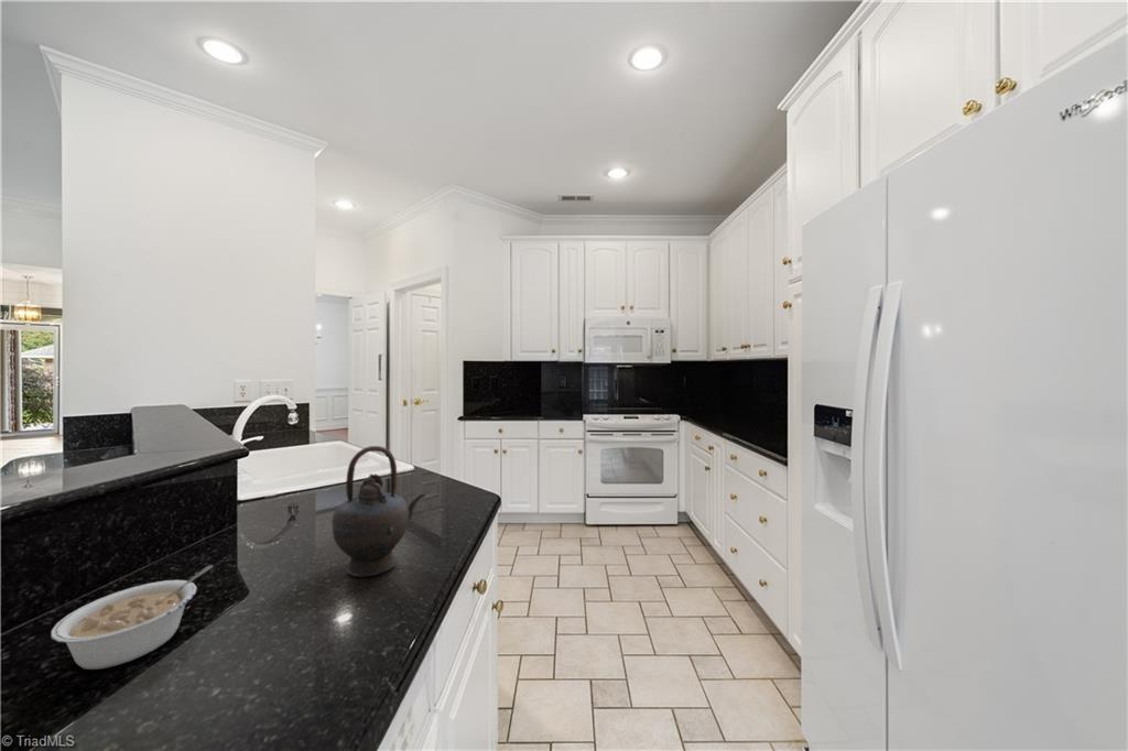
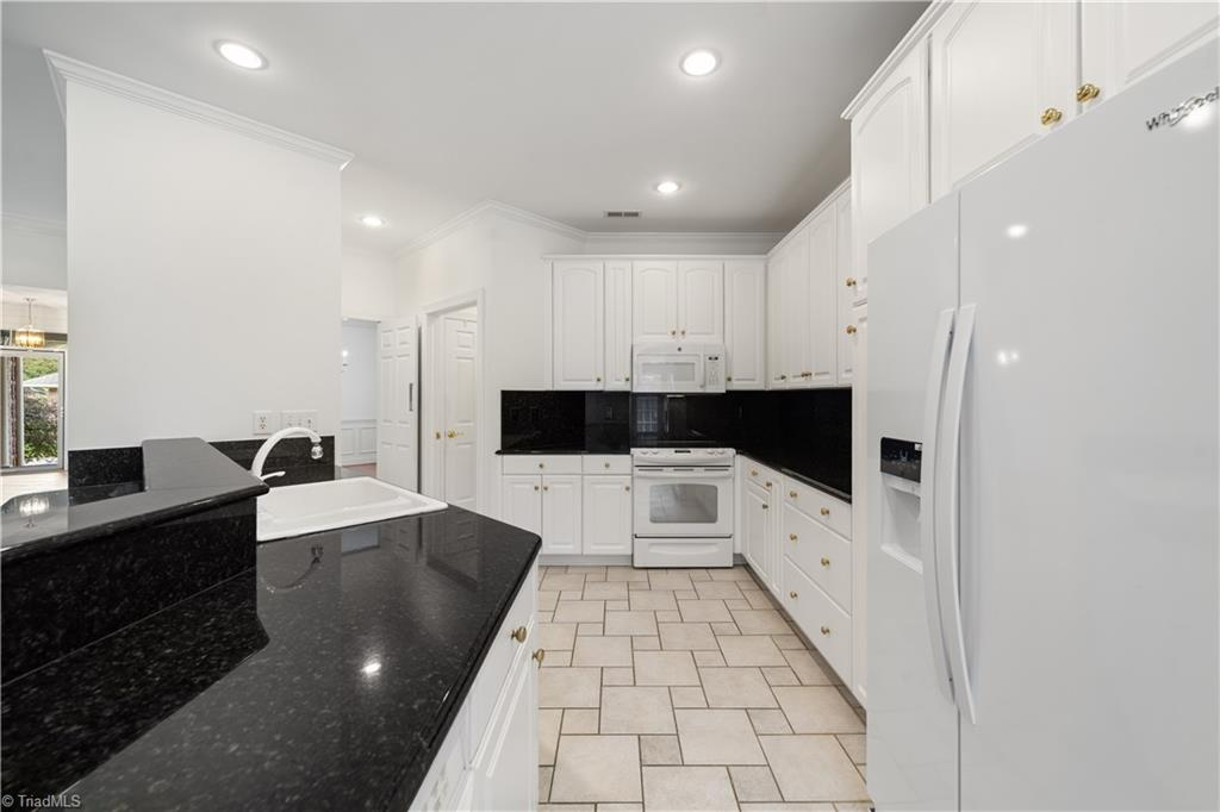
- teapot (380, 505)
- legume (133, 619)
